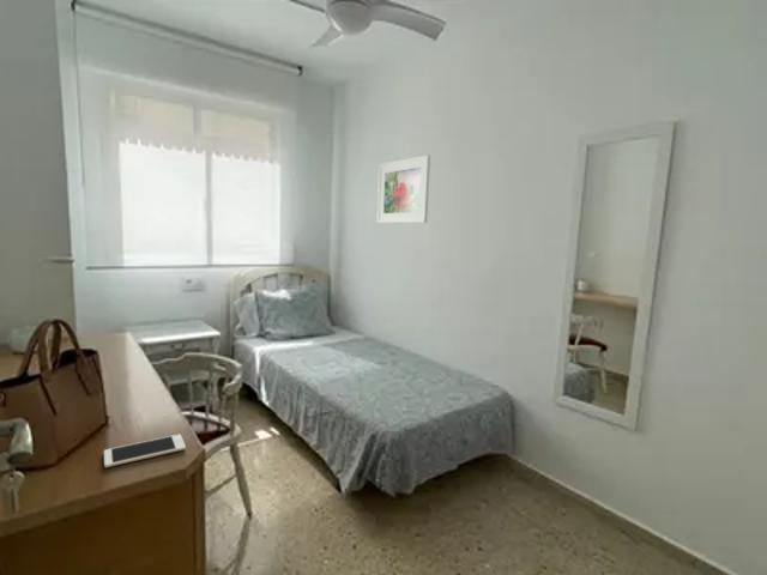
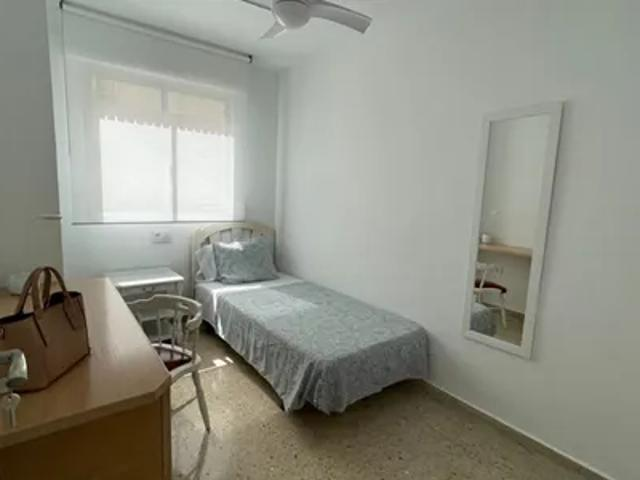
- cell phone (145, 449)
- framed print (401, 192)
